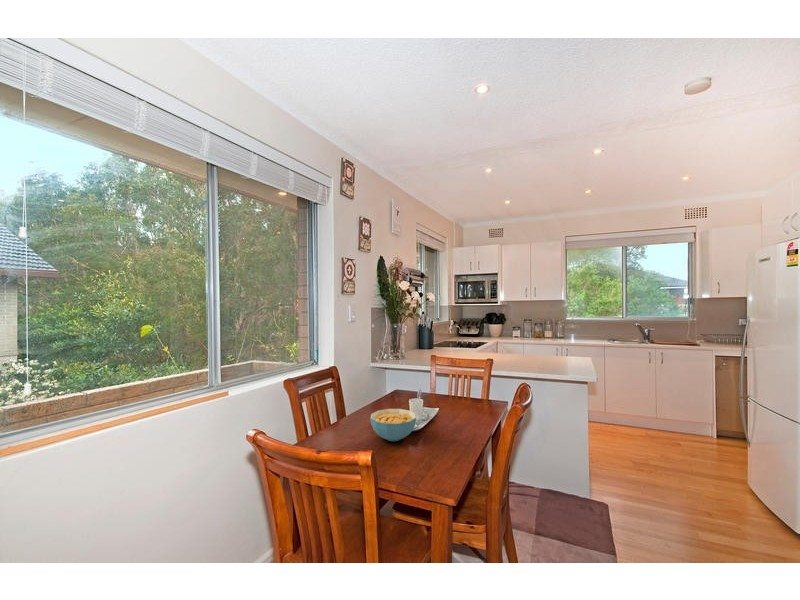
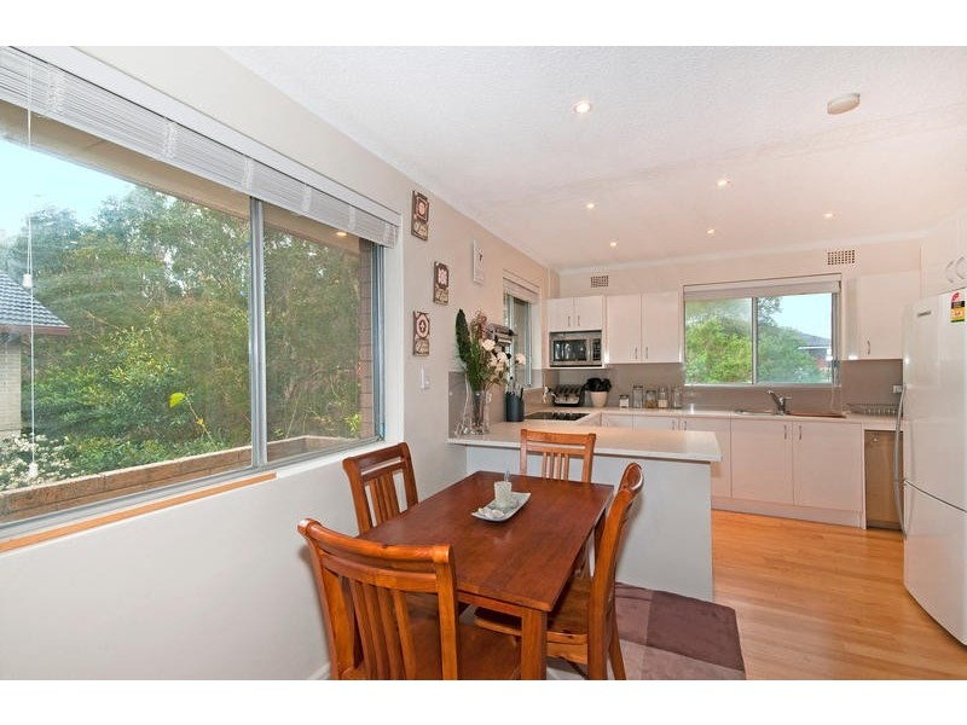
- cereal bowl (393, 427)
